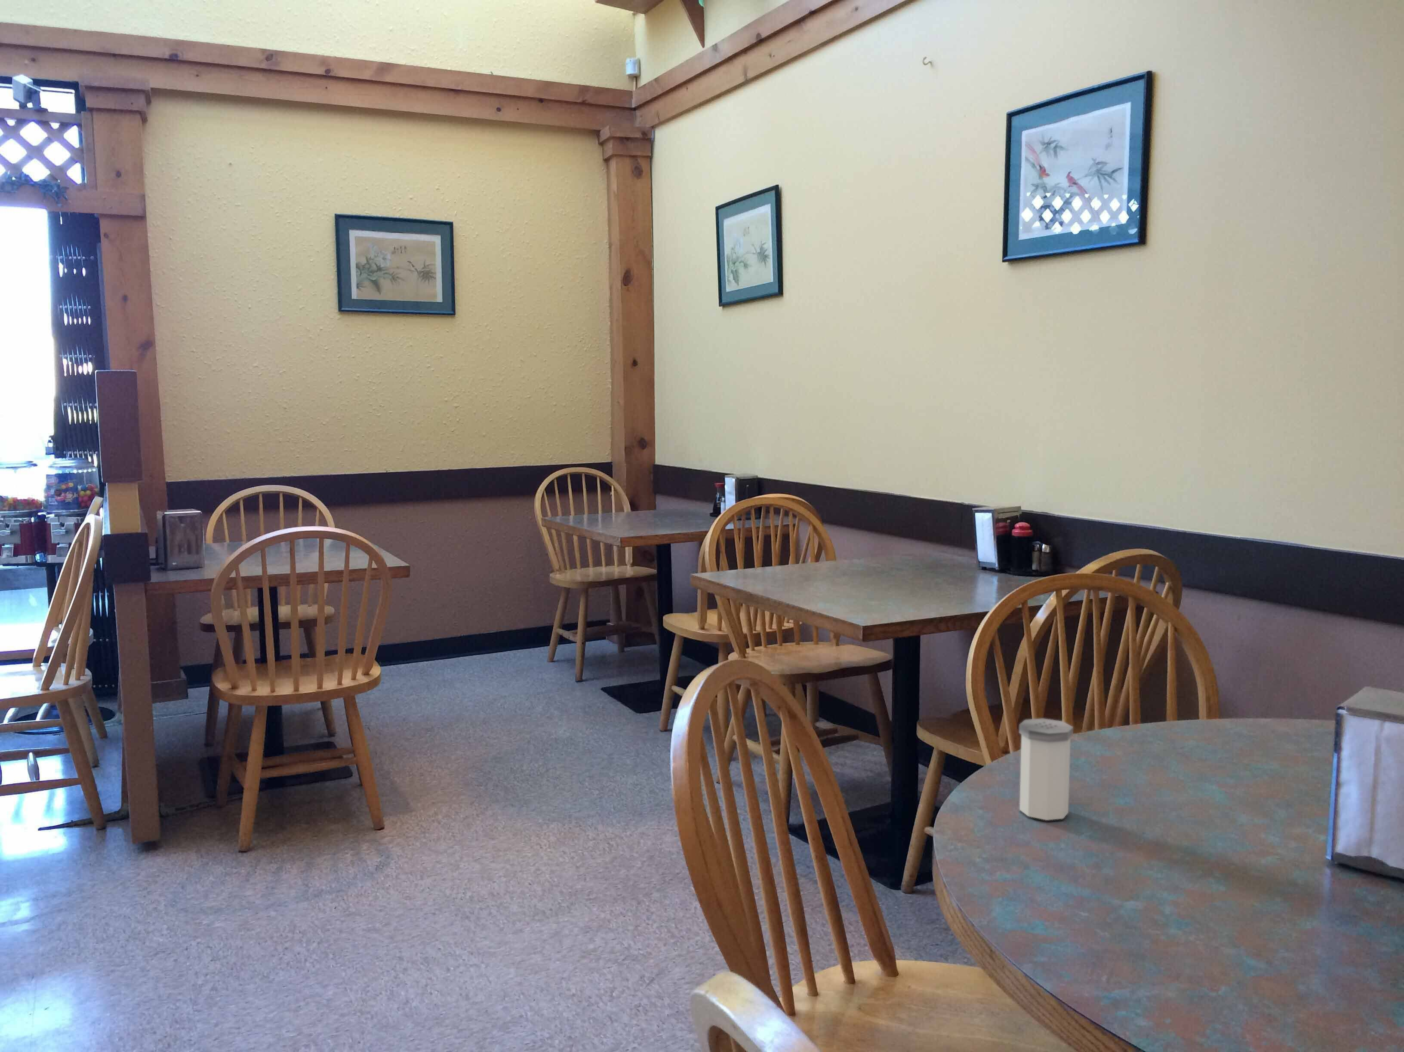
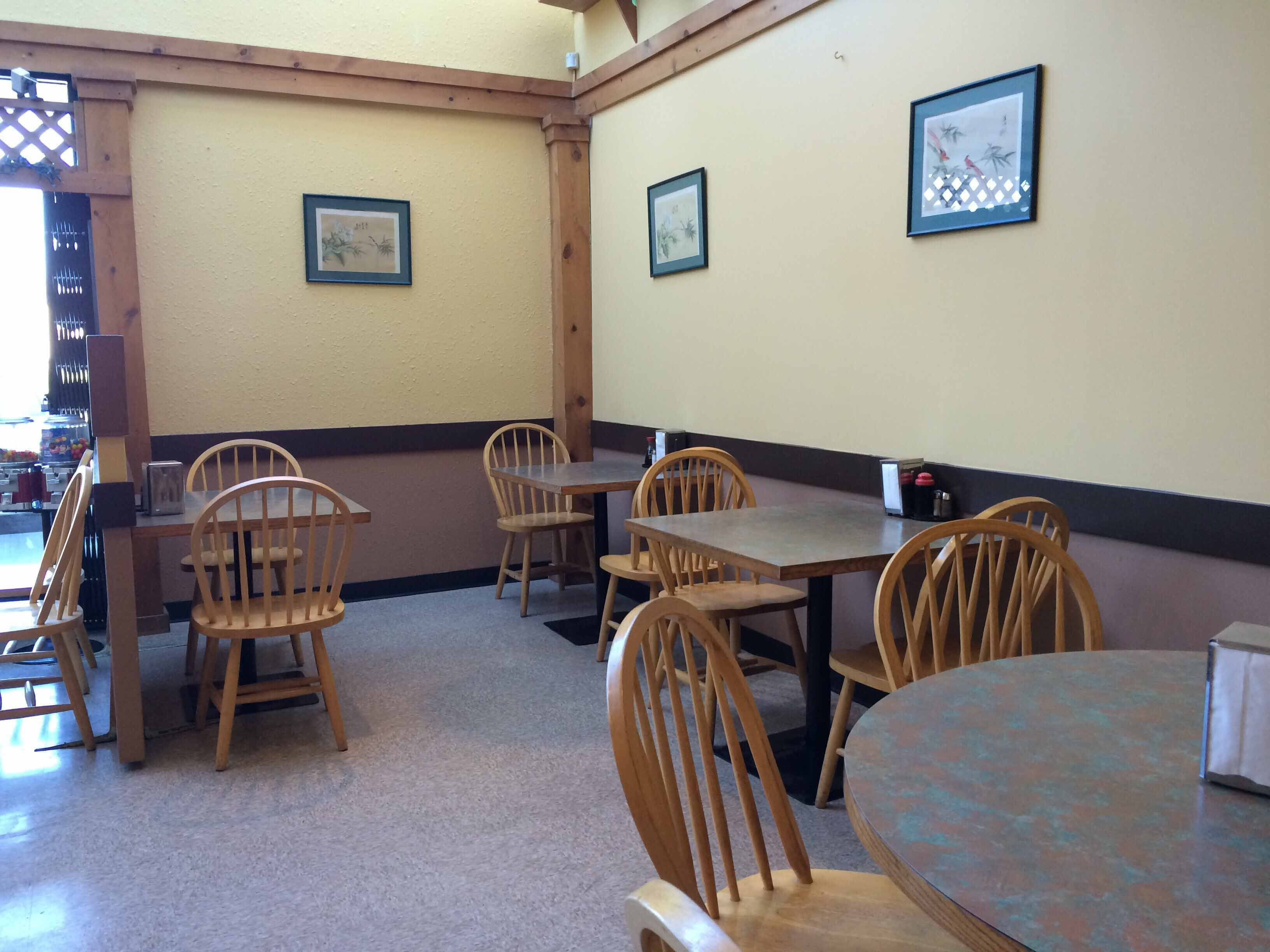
- salt shaker (1045, 768)
